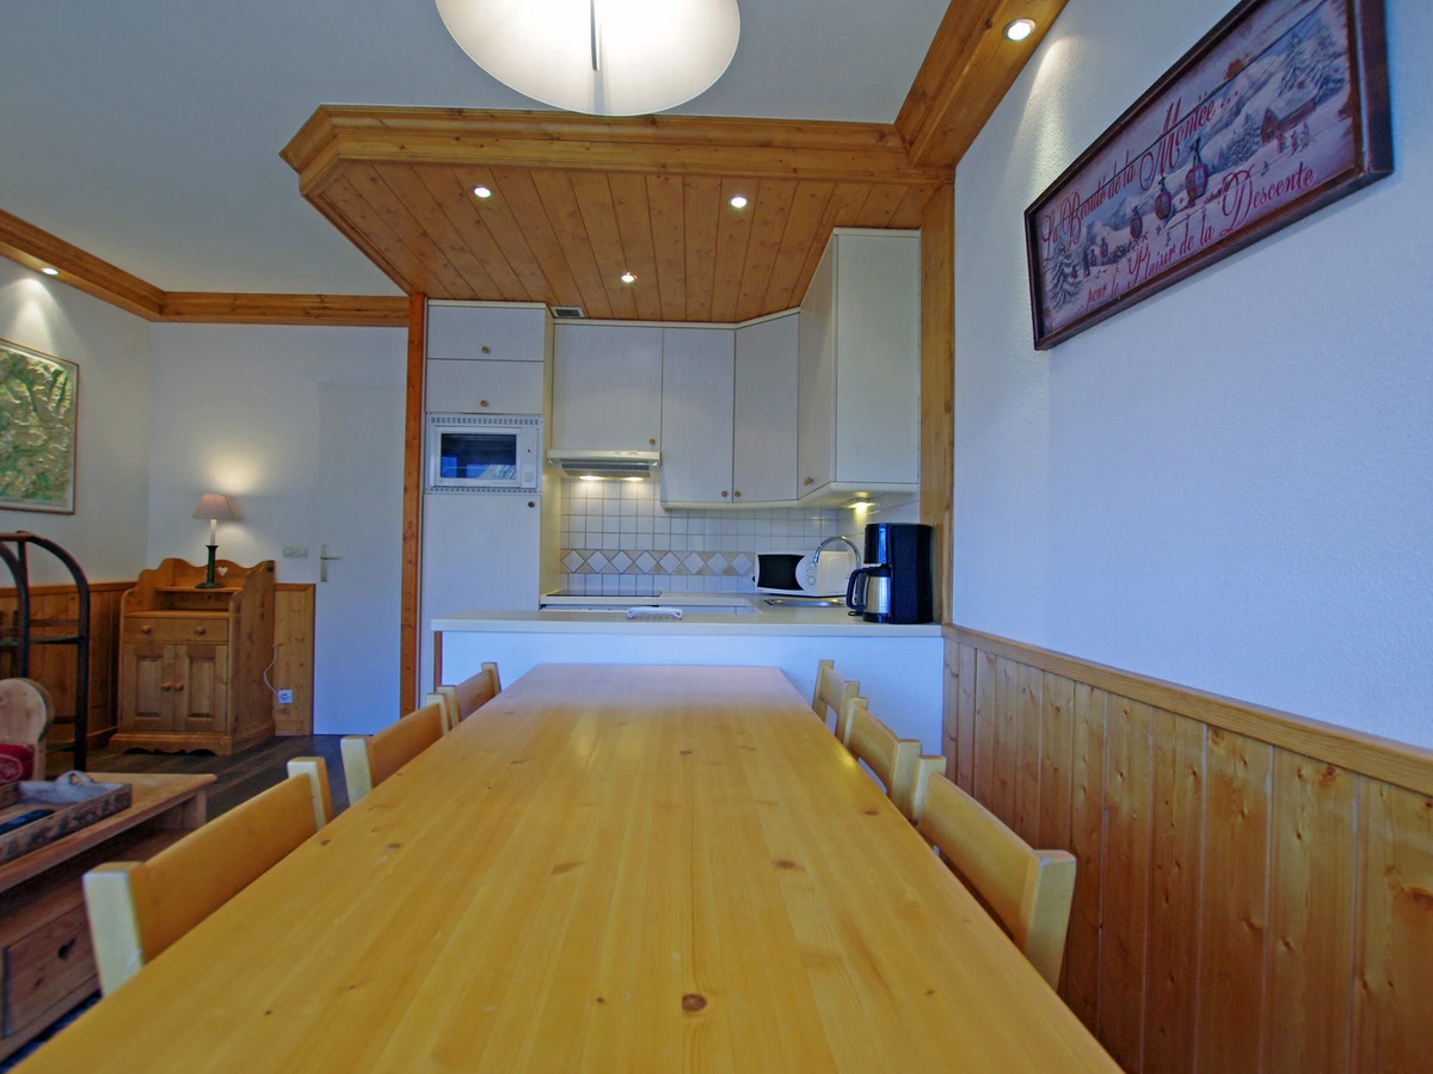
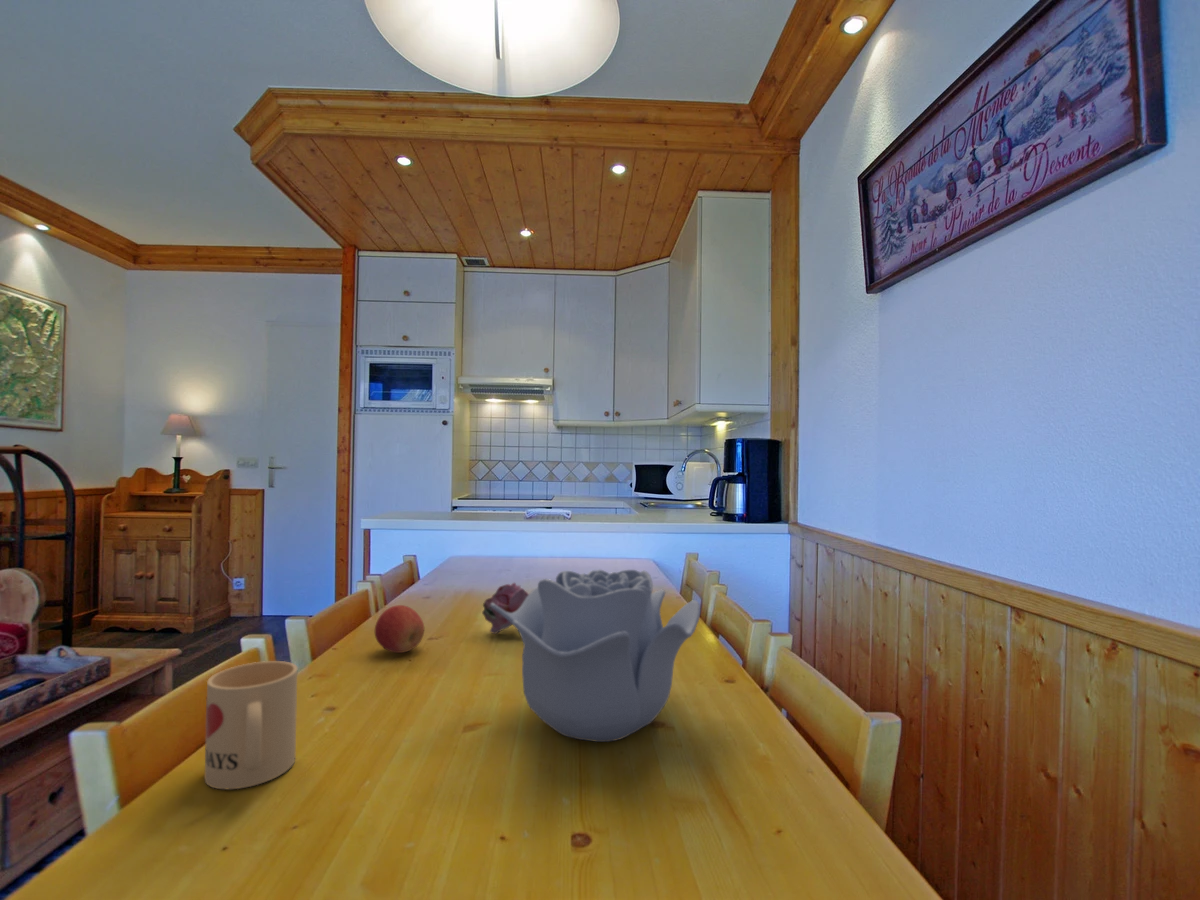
+ flower (506, 608)
+ mug (252, 726)
+ apple (399, 628)
+ decorative bowl (595, 646)
